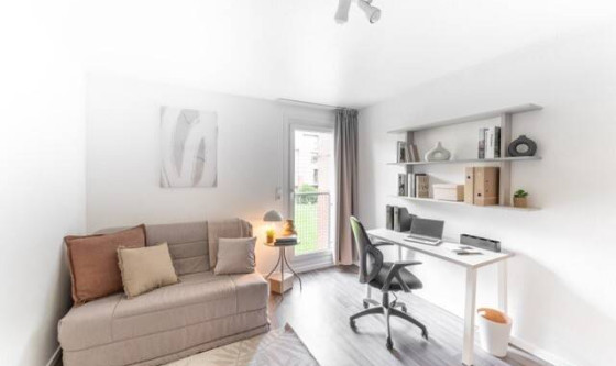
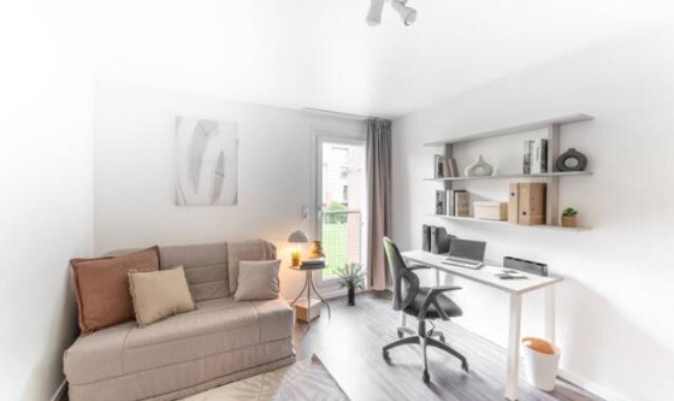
+ potted plant (351, 283)
